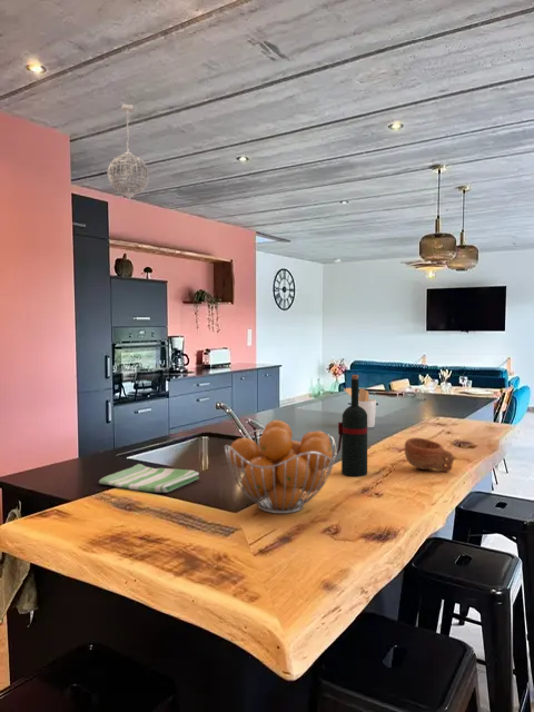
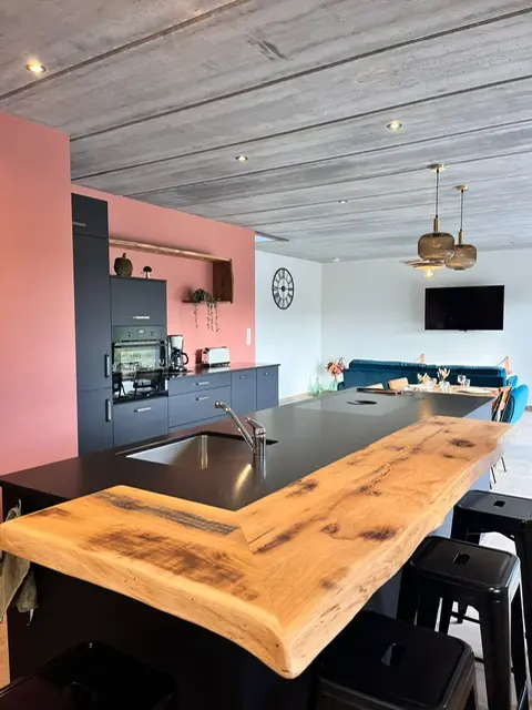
- utensil holder (359, 405)
- pendant light (128, 154)
- dish towel (150, 477)
- fruit basket (280, 465)
- wine bottle (350, 424)
- cup (428, 455)
